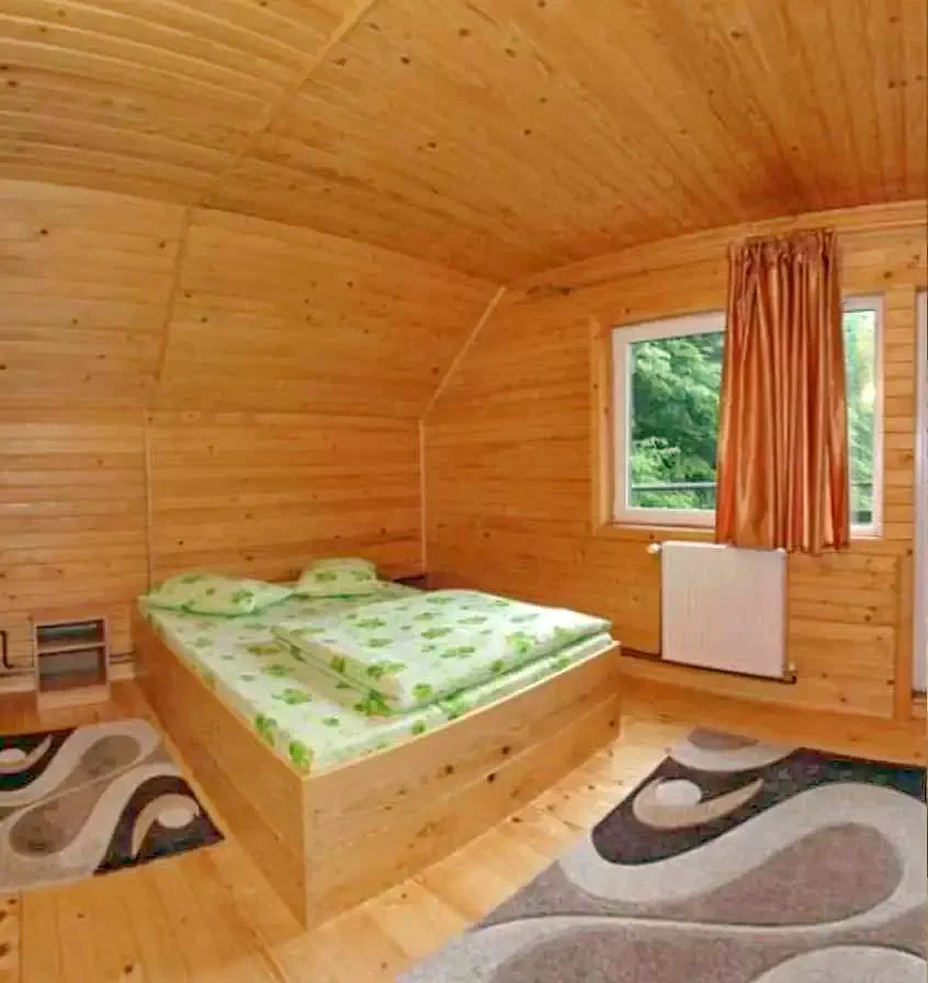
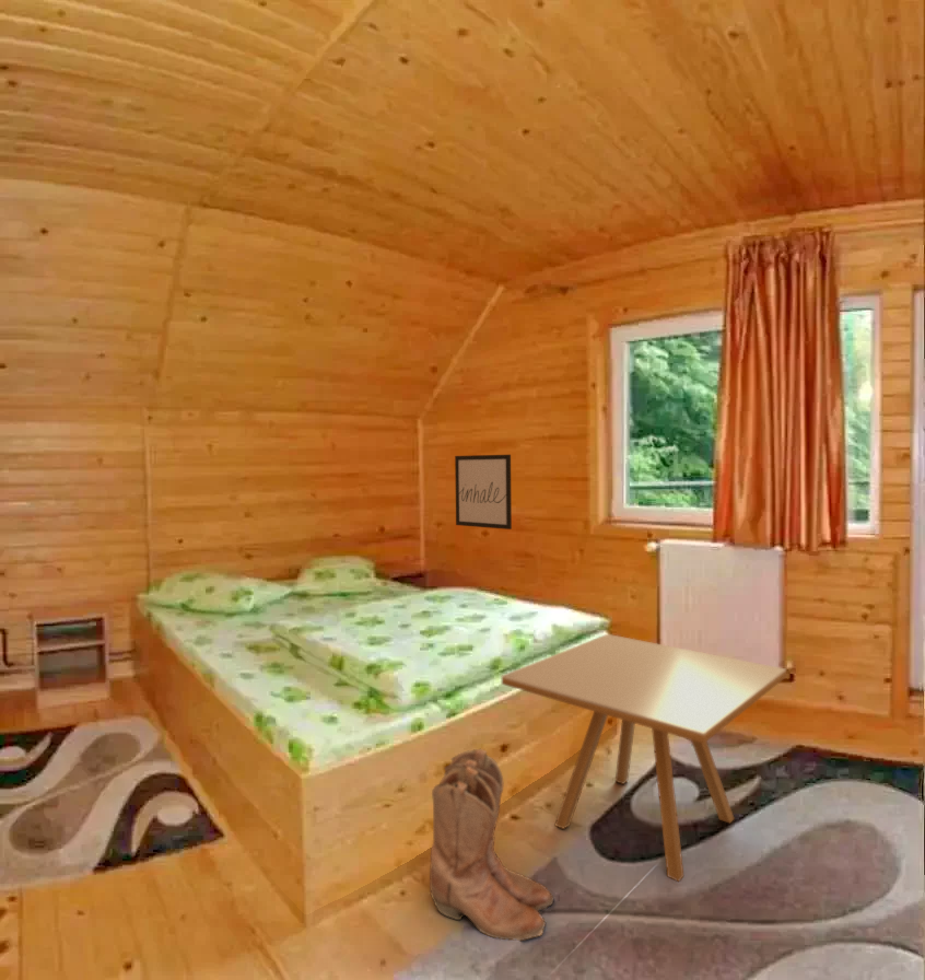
+ side table (654, 747)
+ wall art (482, 491)
+ boots (491, 835)
